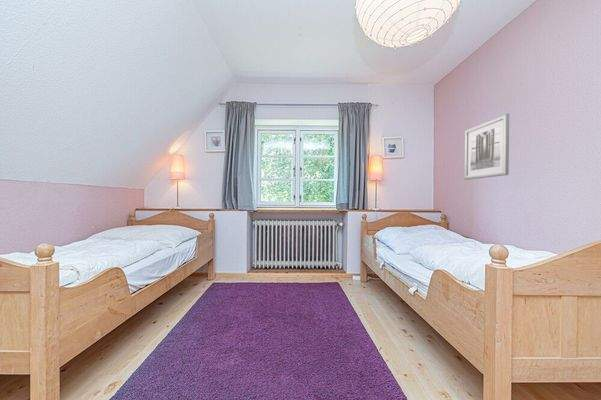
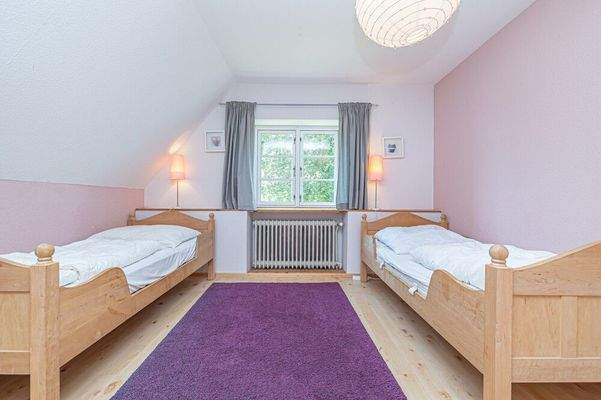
- wall art (484, 150)
